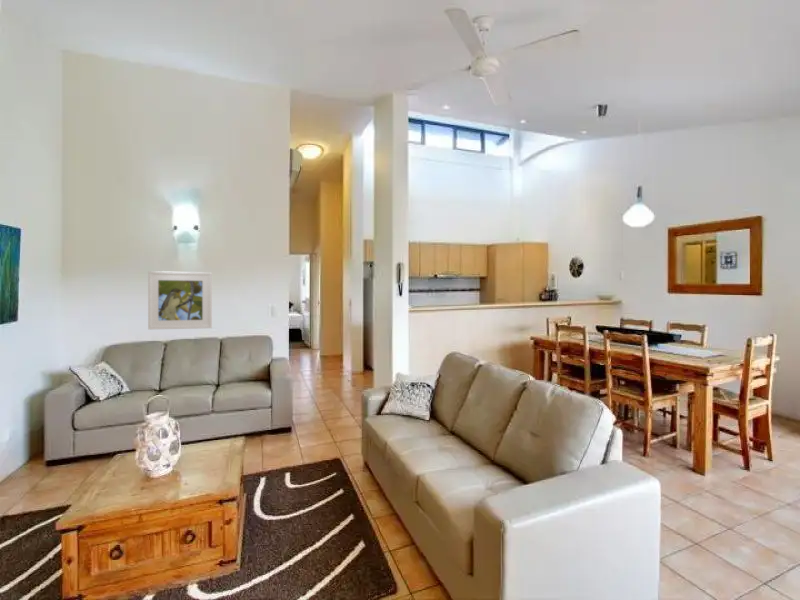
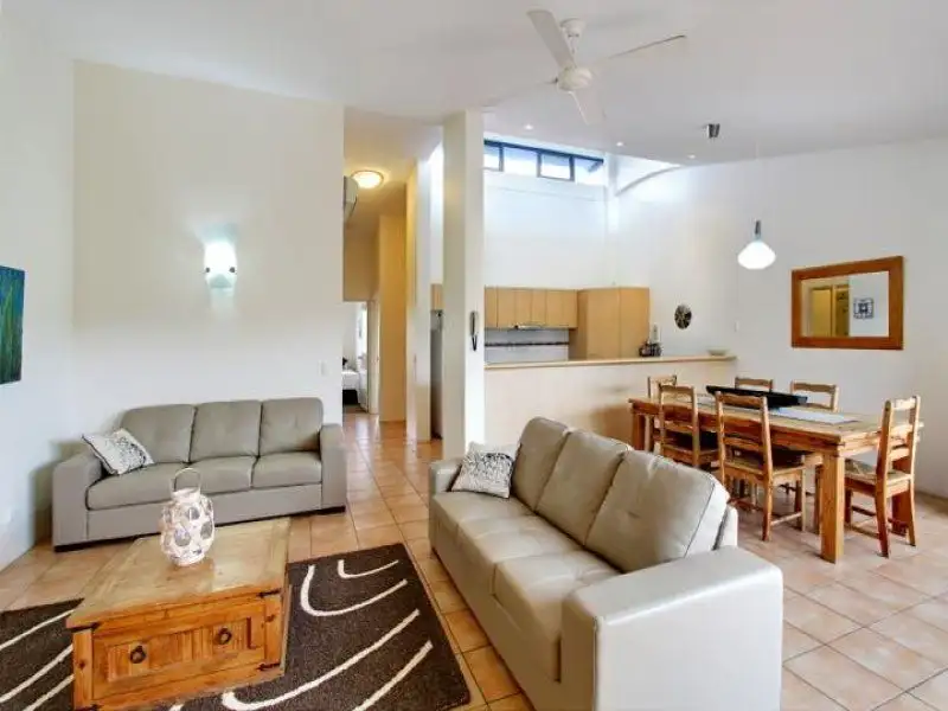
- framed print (180, 300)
